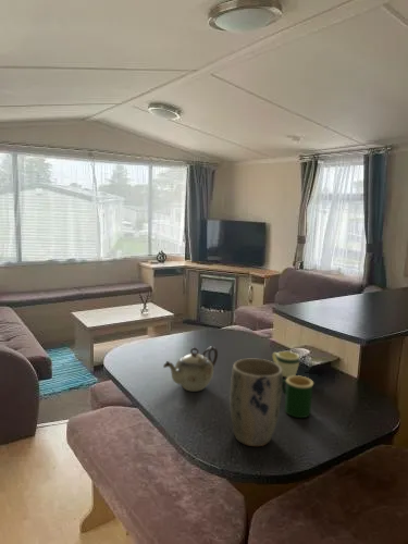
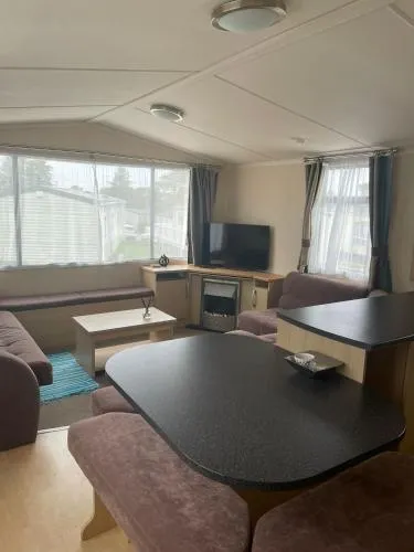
- teapot (191, 368)
- mug (284, 362)
- plant pot (255, 401)
- mug (294, 393)
